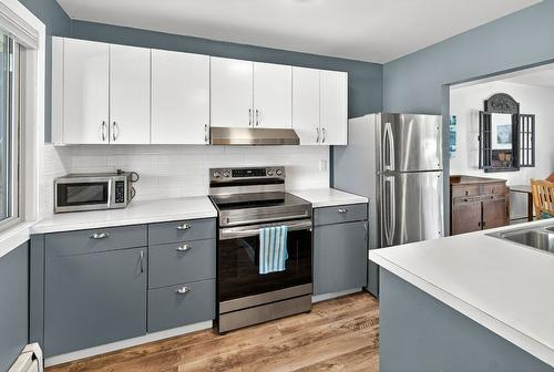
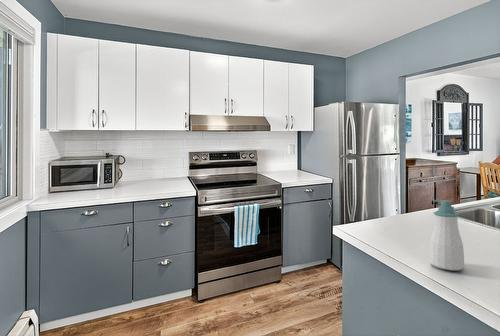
+ soap bottle (446, 233)
